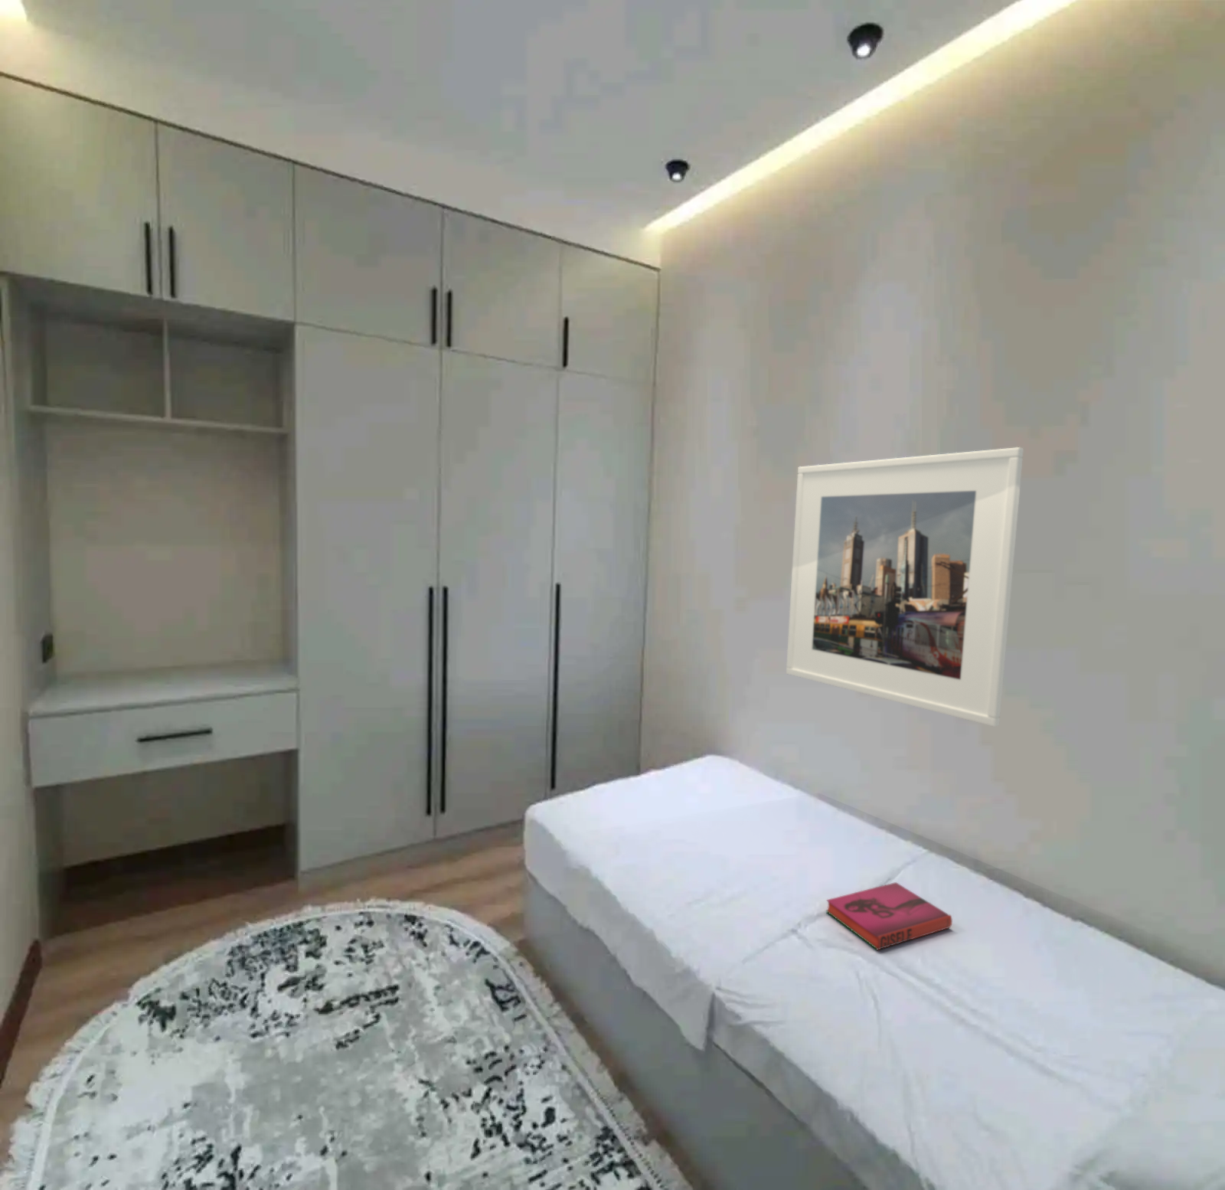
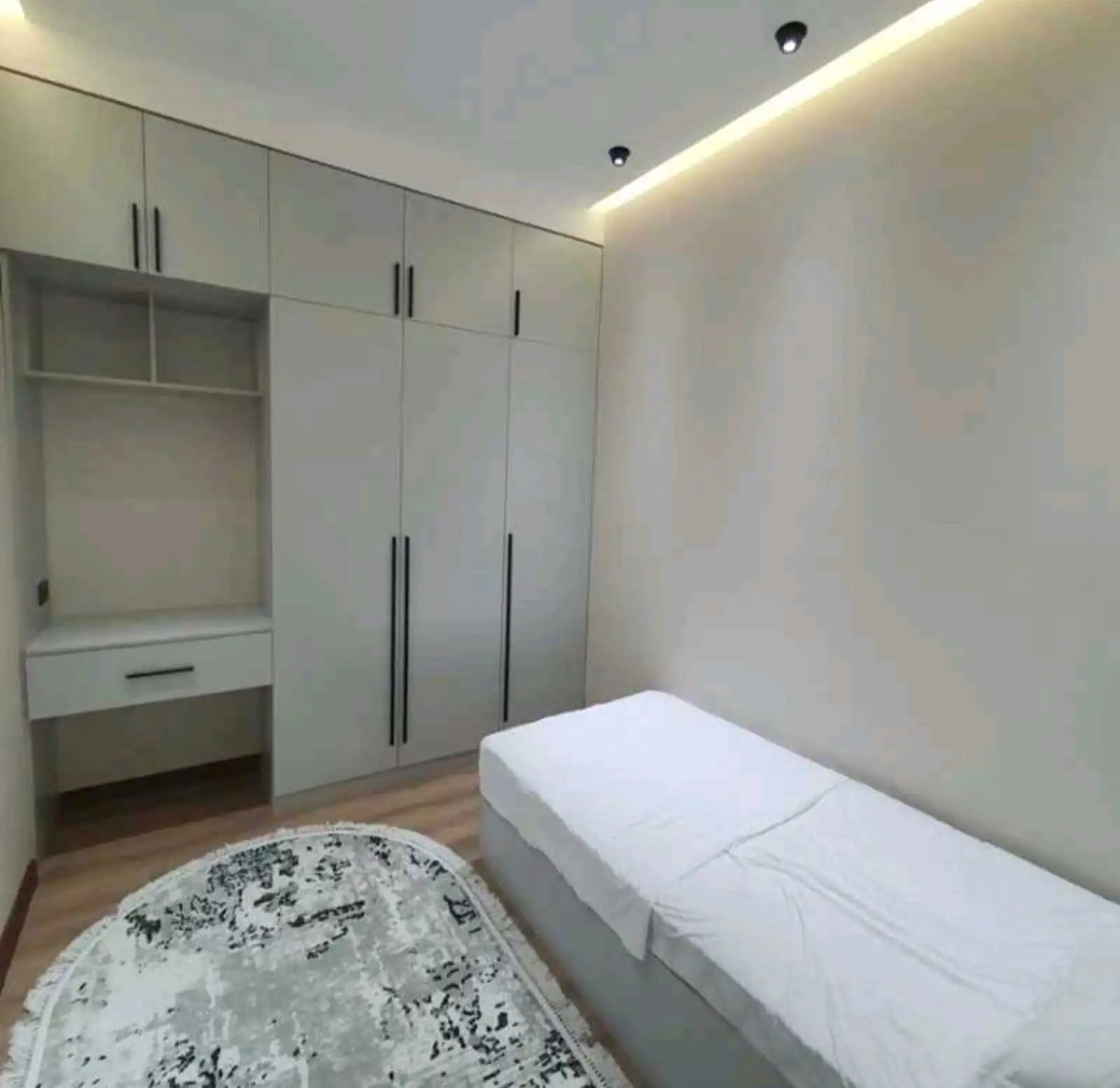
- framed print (885, 579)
- hardback book (887, 913)
